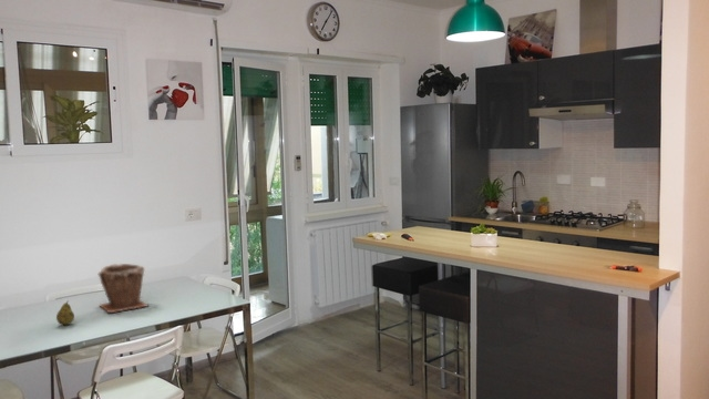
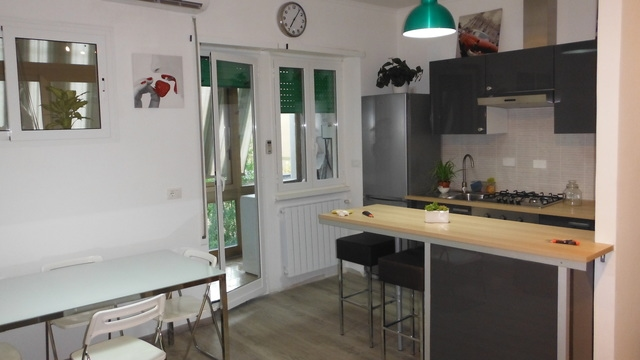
- fruit (64, 313)
- plant pot (122, 286)
